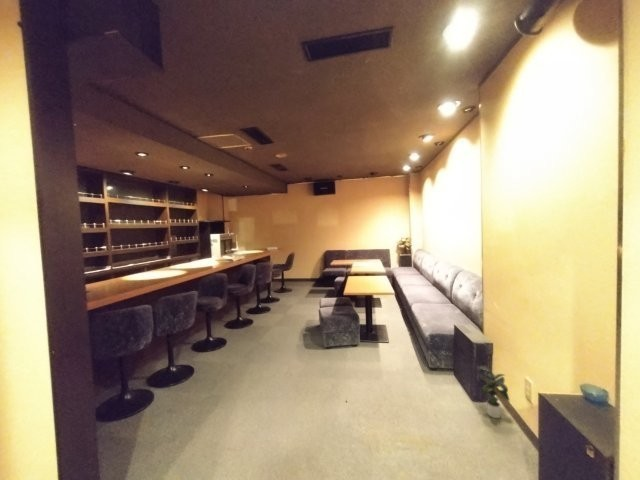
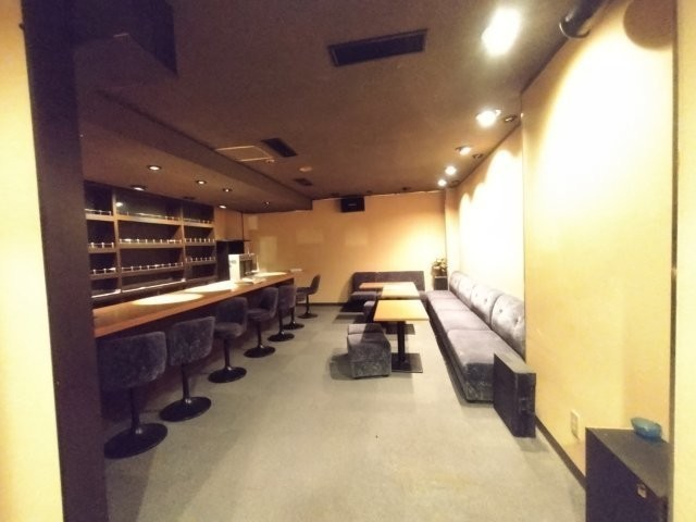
- potted plant (495, 394)
